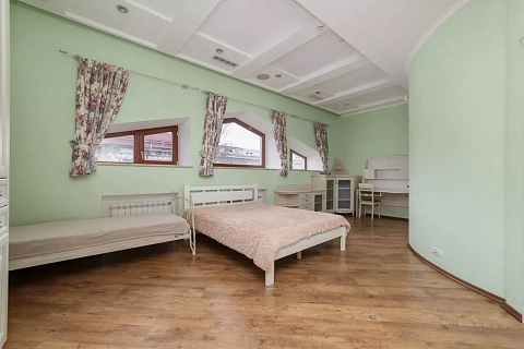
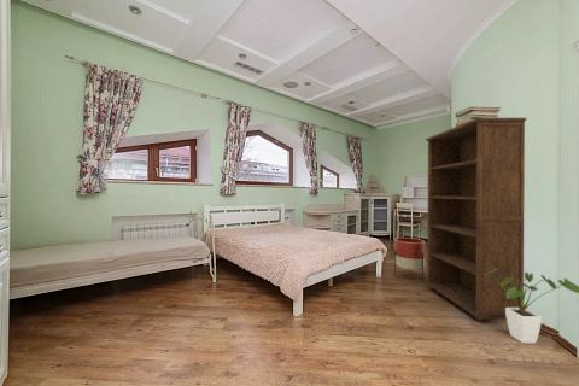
+ bookcase (467, 216)
+ book stack (476, 117)
+ house plant (527, 305)
+ planter (409, 258)
